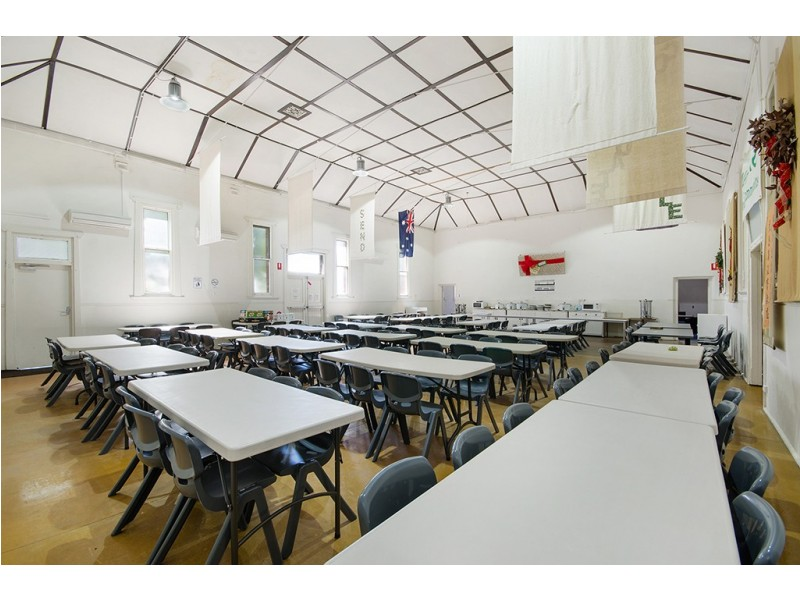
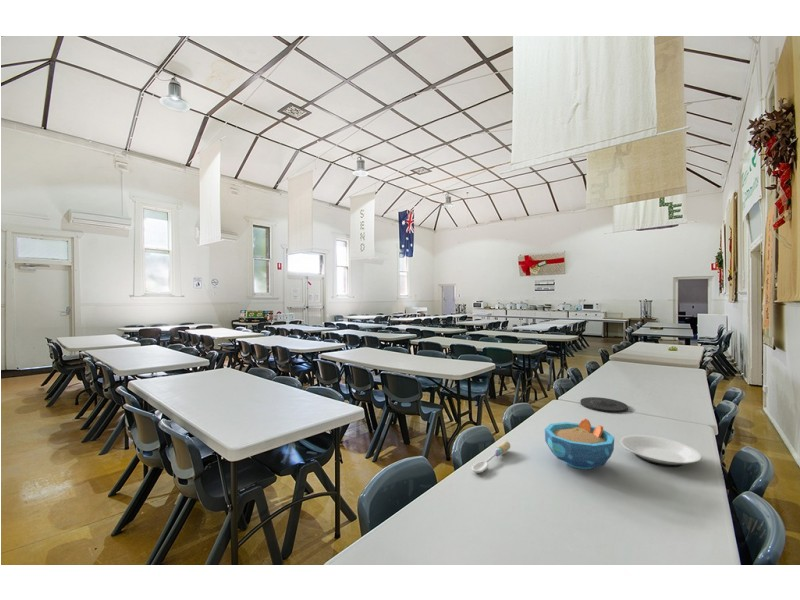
+ plate (658, 452)
+ spoon (492, 455)
+ plate (603, 402)
+ bowl (578, 444)
